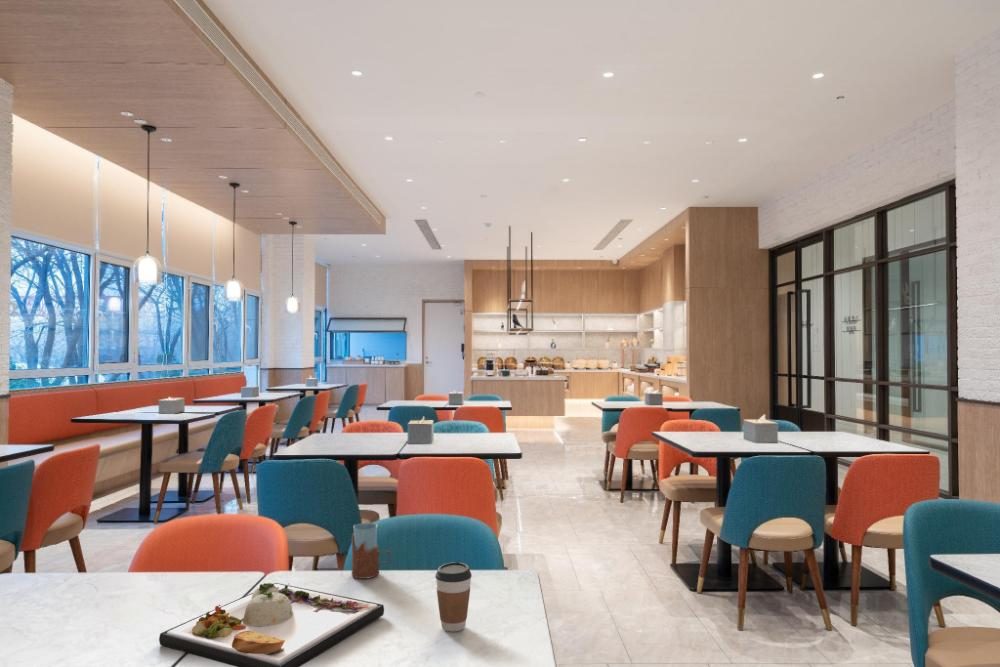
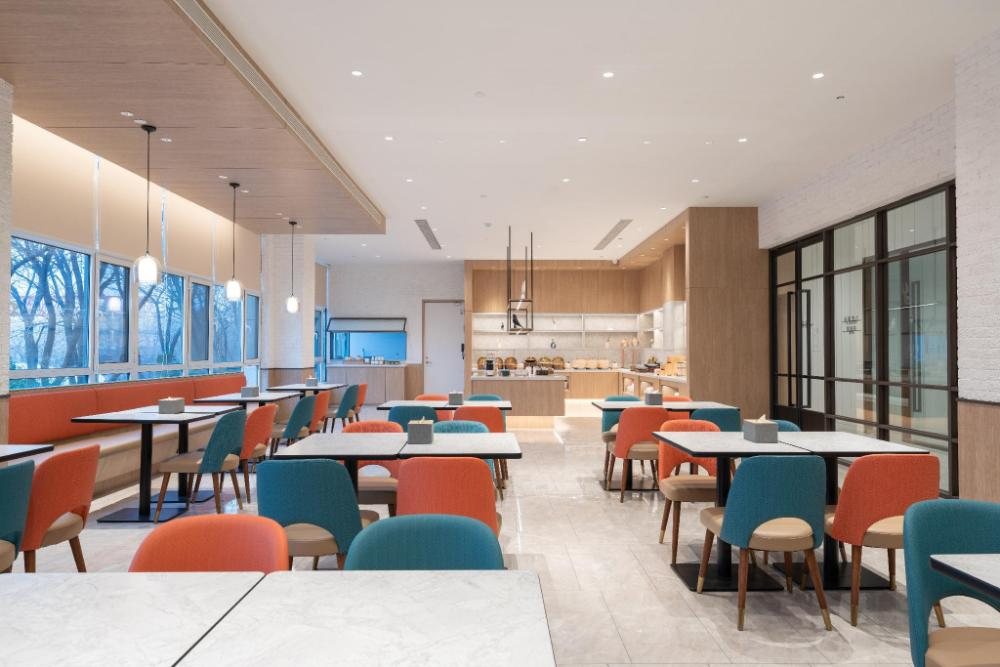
- dinner plate (277, 611)
- coffee cup (453, 597)
- drinking glass (371, 550)
